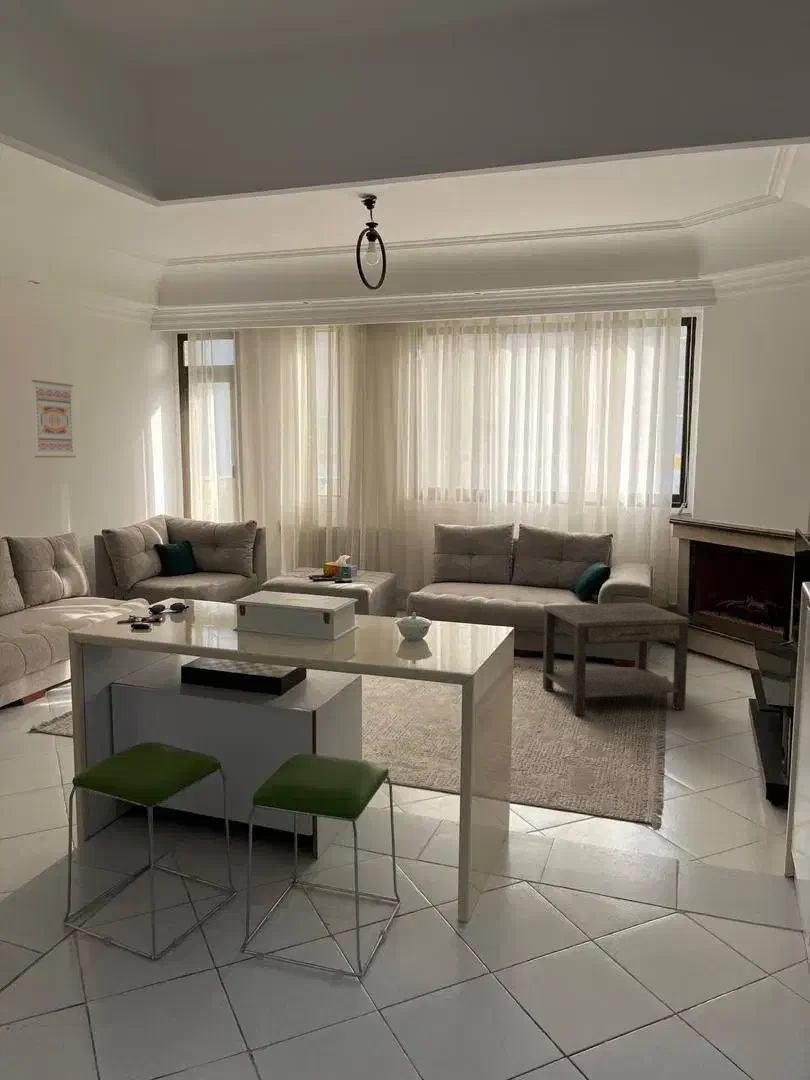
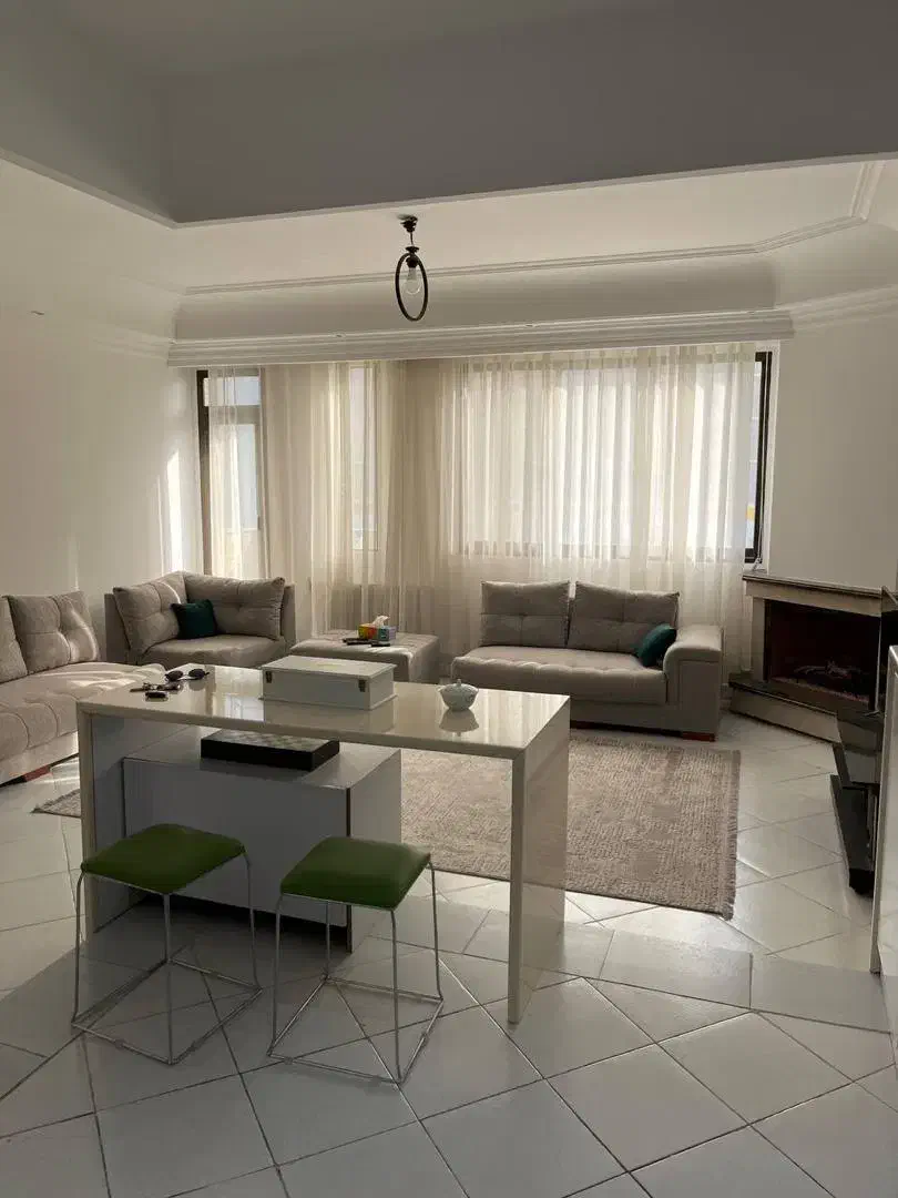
- side table (612, 668)
- wall art (54, 420)
